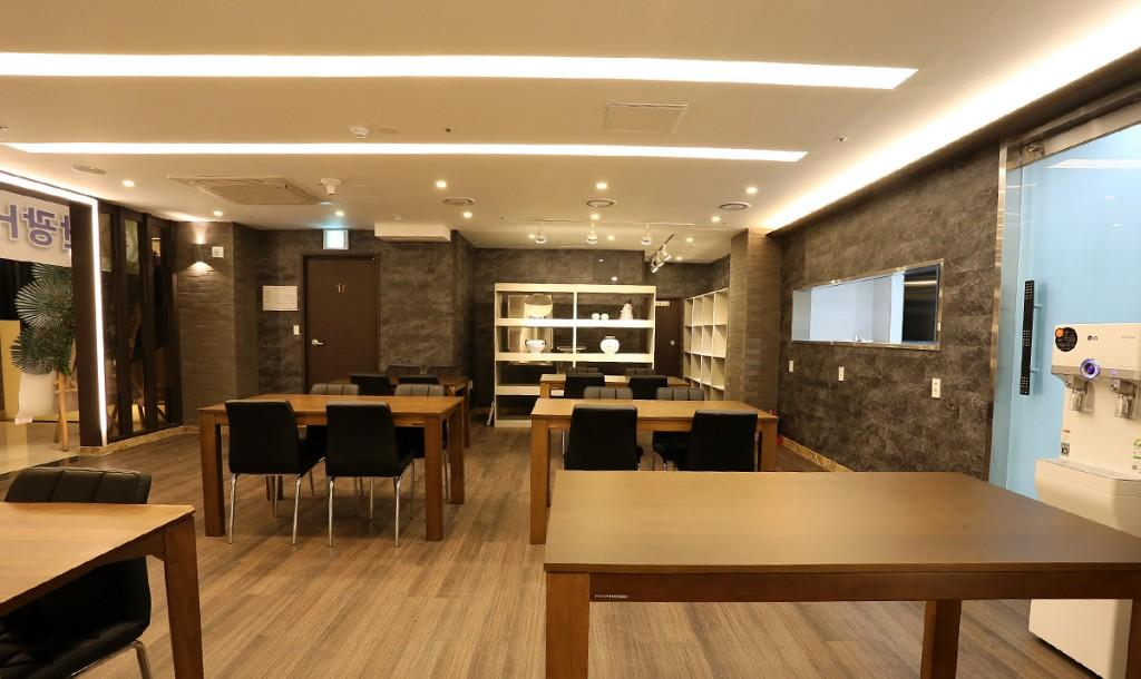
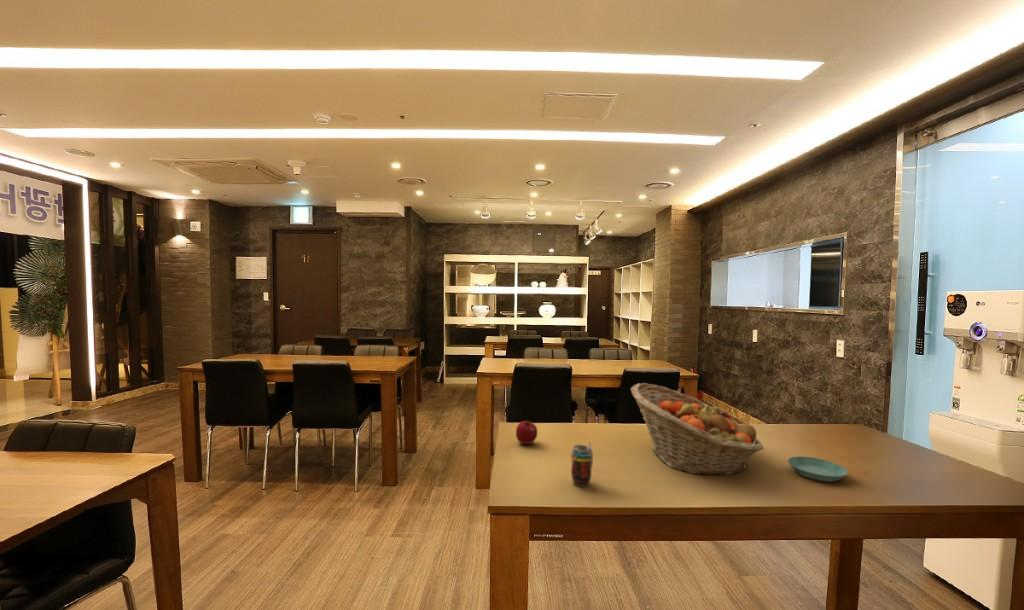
+ beverage can (581, 462)
+ fruit basket (691, 423)
+ apple (526, 432)
+ saucer (816, 469)
